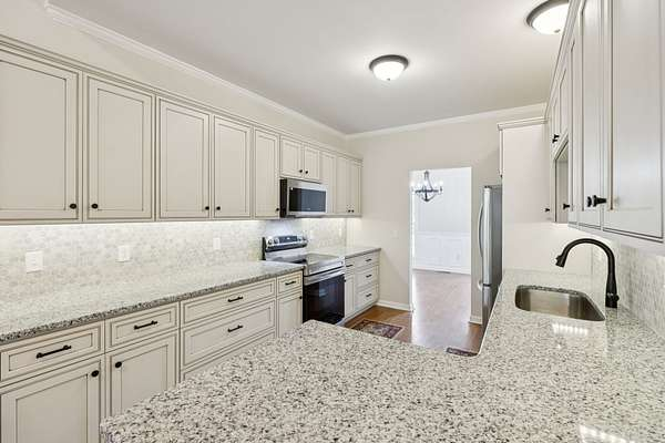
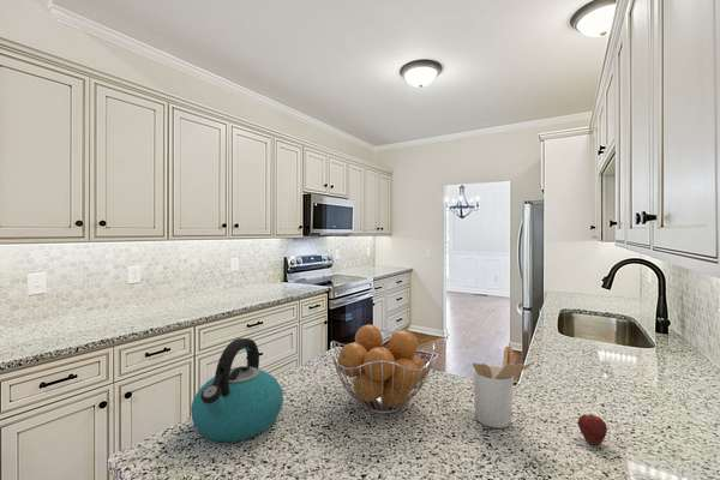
+ fruit (592, 428)
+ fruit basket (382, 365)
+ kettle (235, 383)
+ utensil holder (500, 388)
